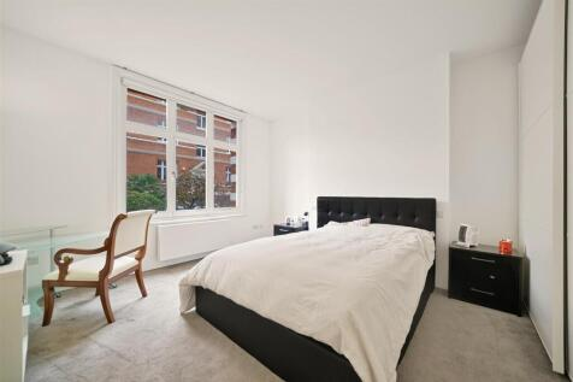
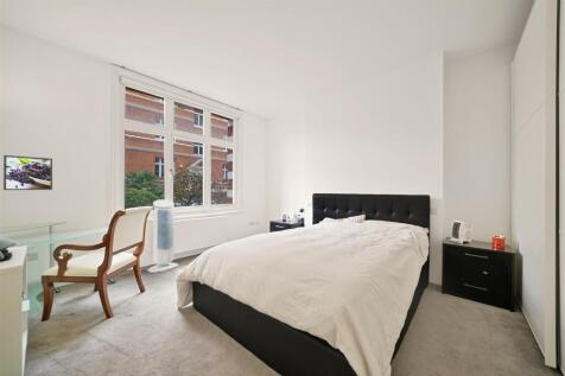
+ air purifier (163, 234)
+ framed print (28, 173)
